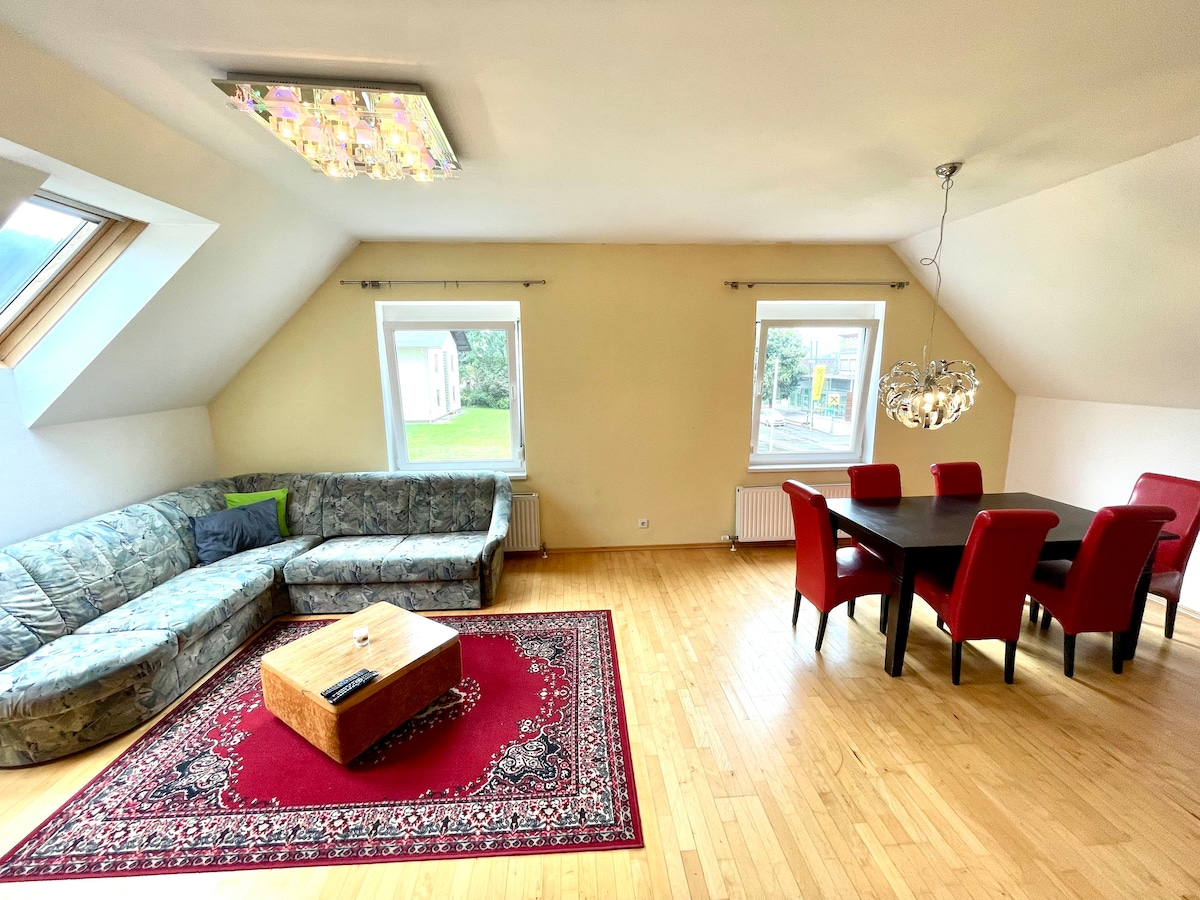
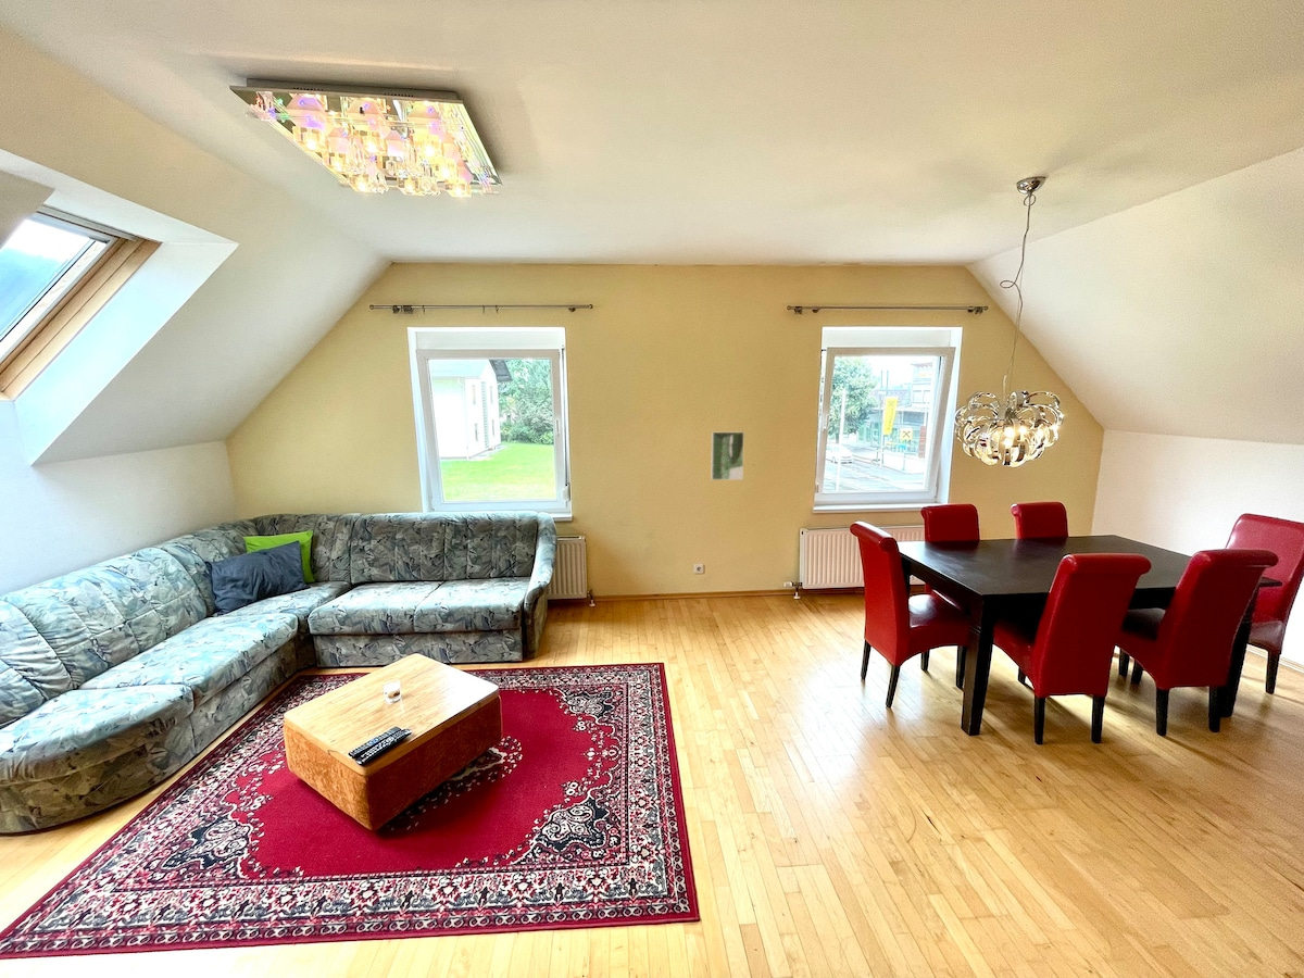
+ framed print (727, 455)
